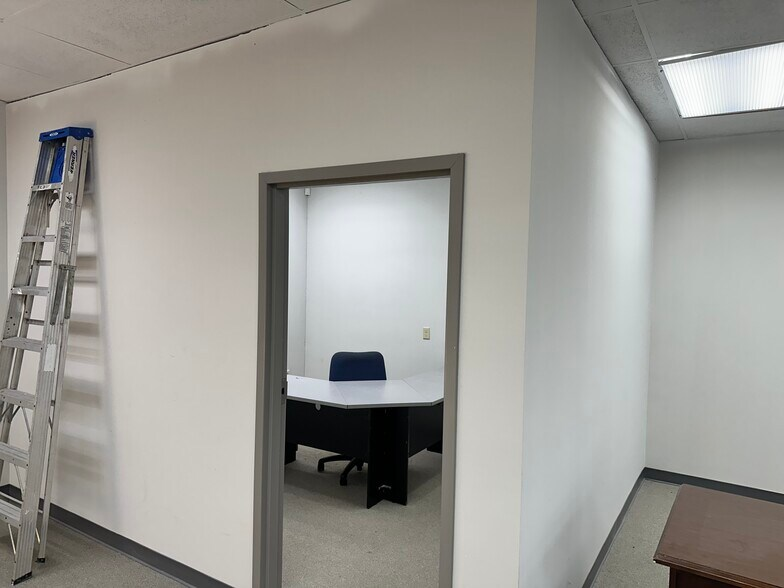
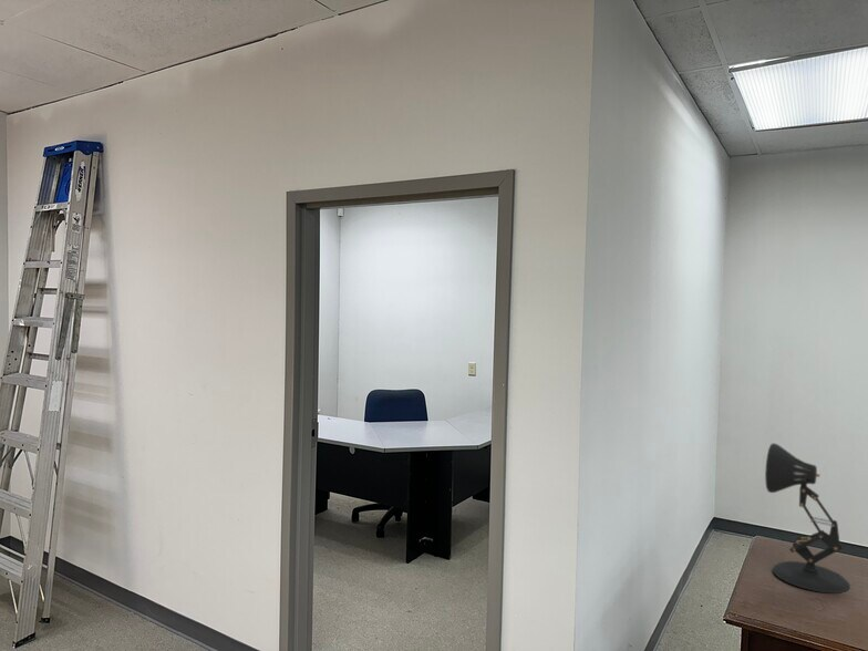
+ desk lamp (808, 513)
